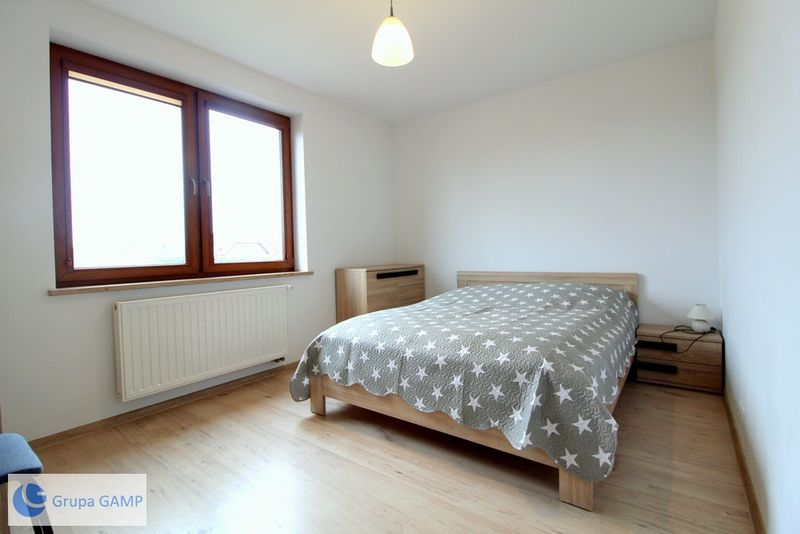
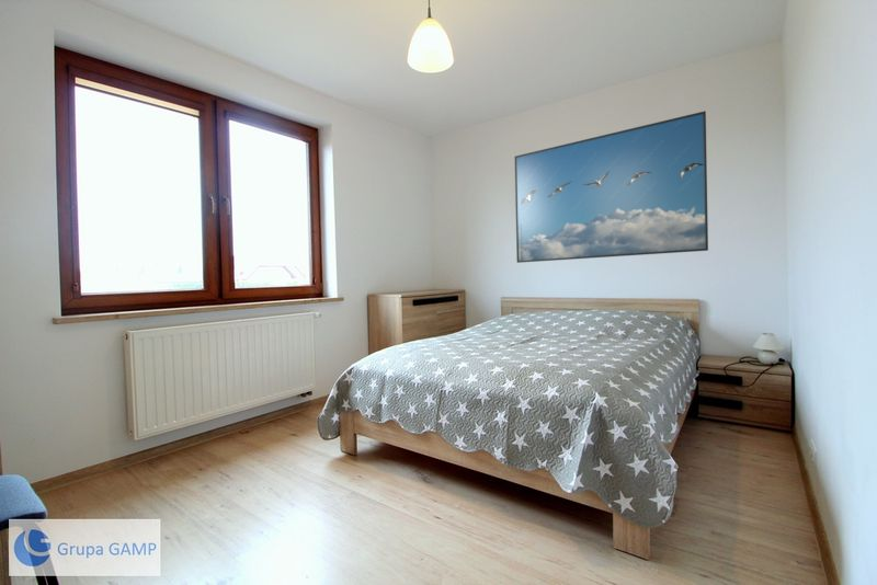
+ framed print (599, 197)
